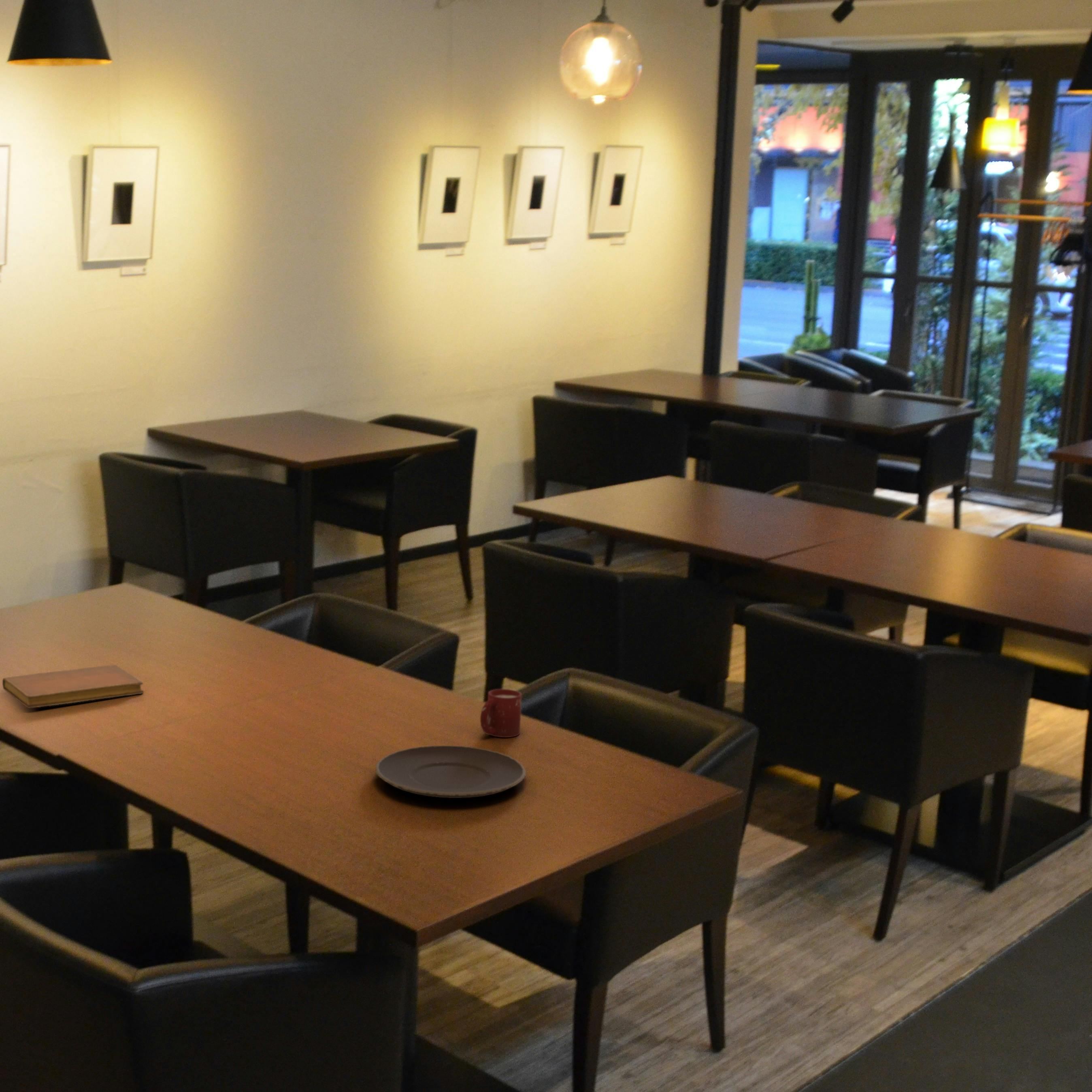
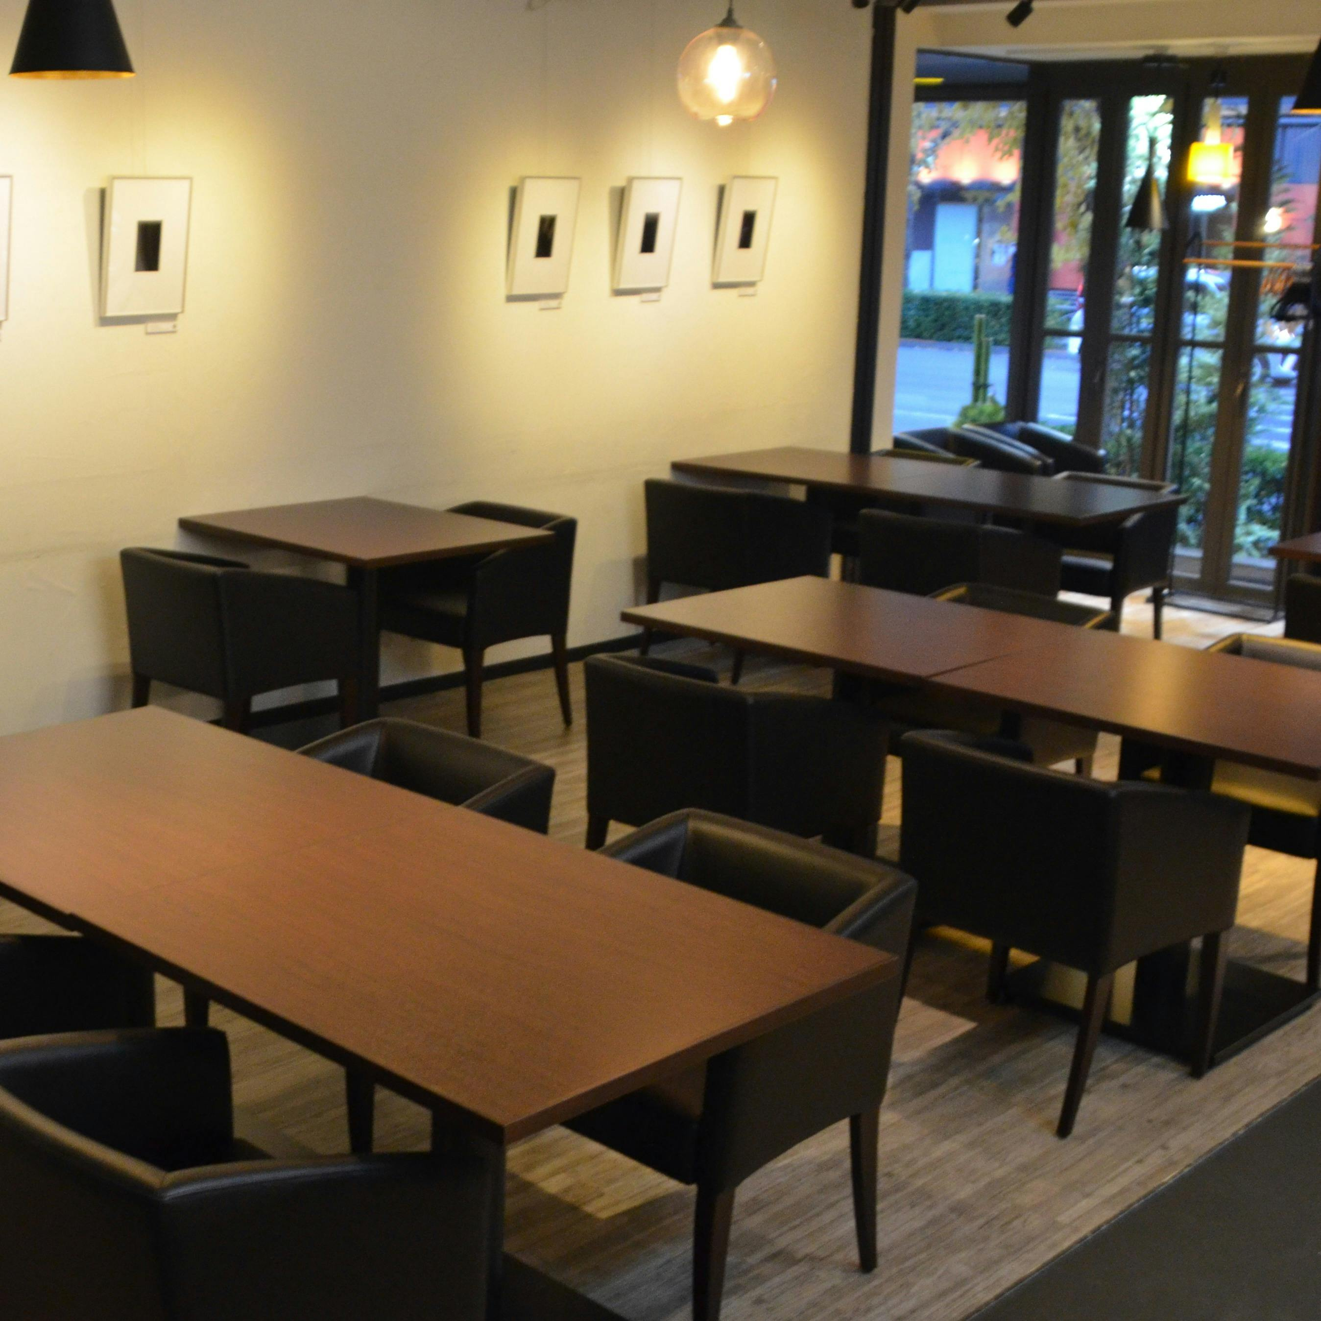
- cup (498, 714)
- notebook (73, 685)
- plate (451, 773)
